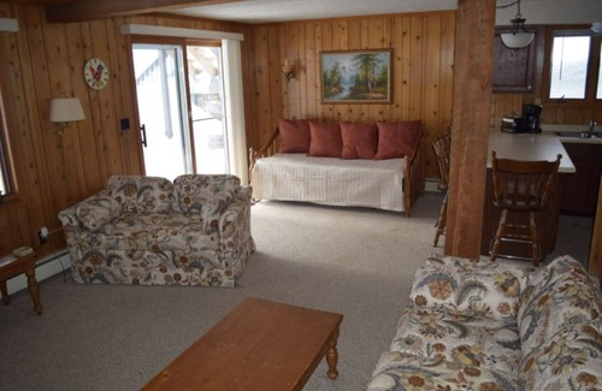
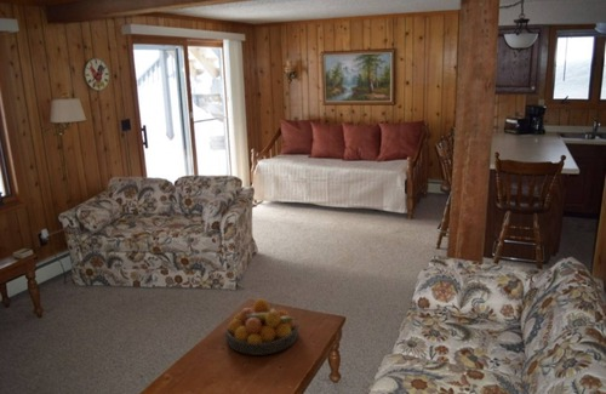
+ fruit bowl (261, 321)
